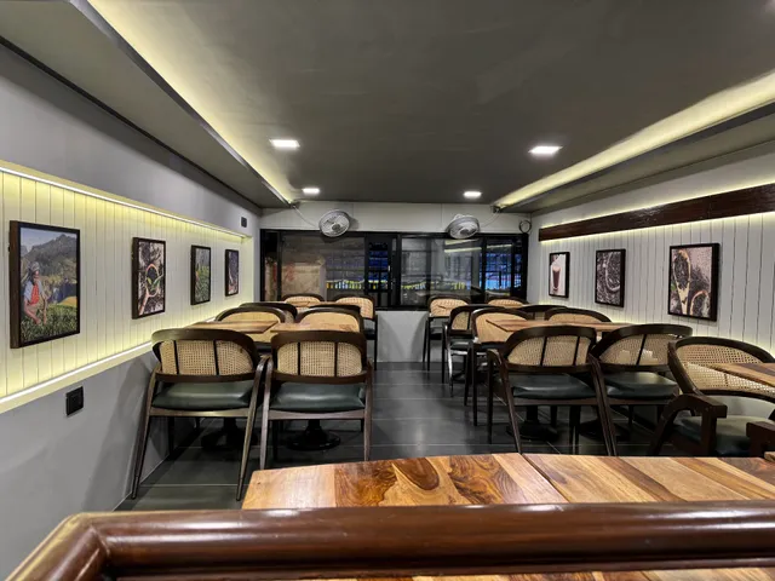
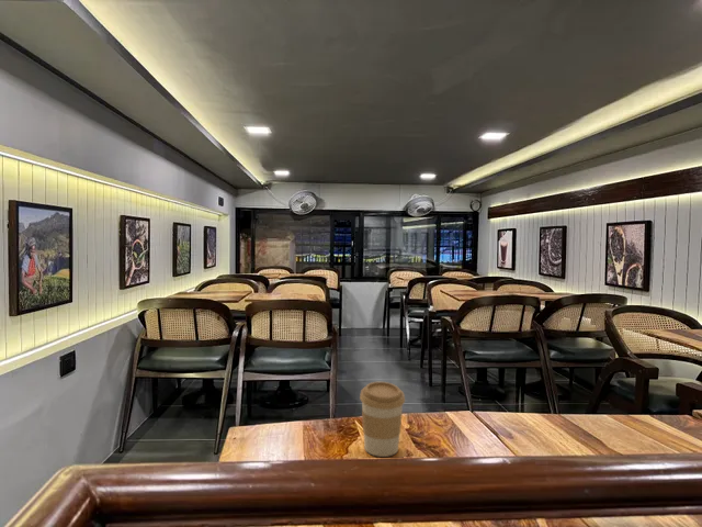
+ coffee cup (382, 417)
